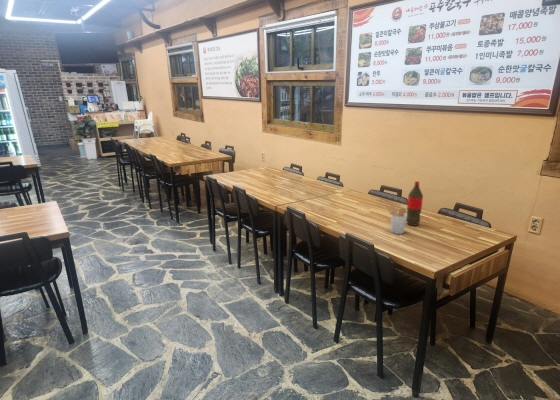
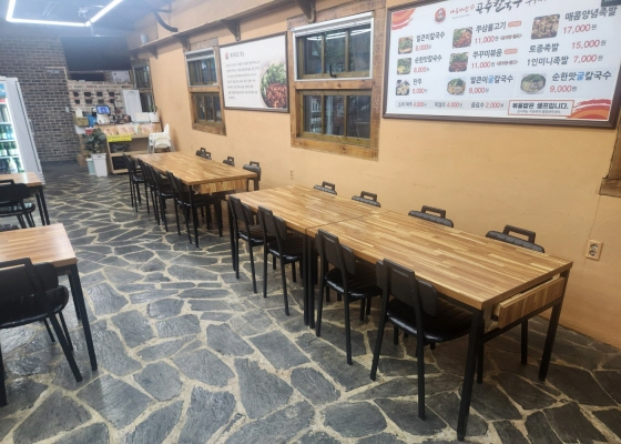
- bottle (414, 203)
- utensil holder (394, 218)
